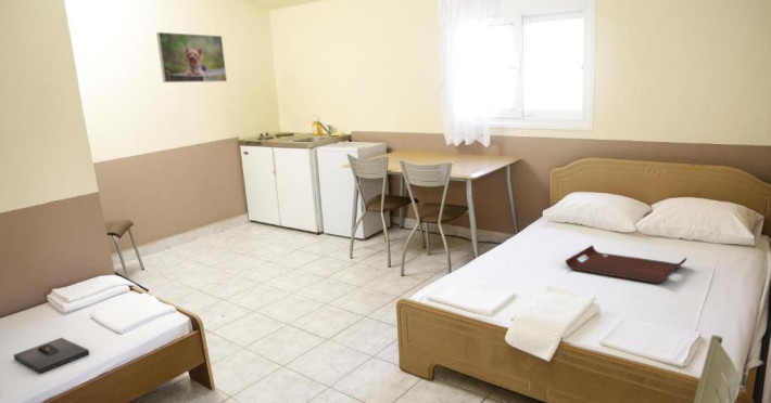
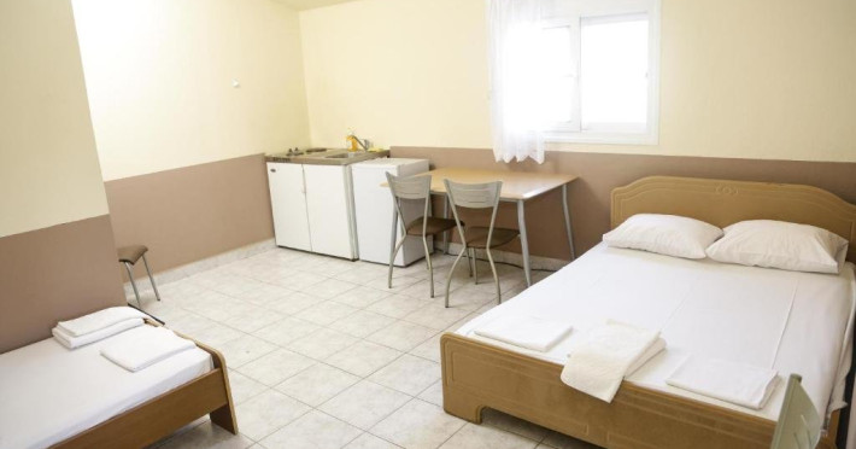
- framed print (193, 57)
- serving tray (624, 262)
- book (51, 353)
